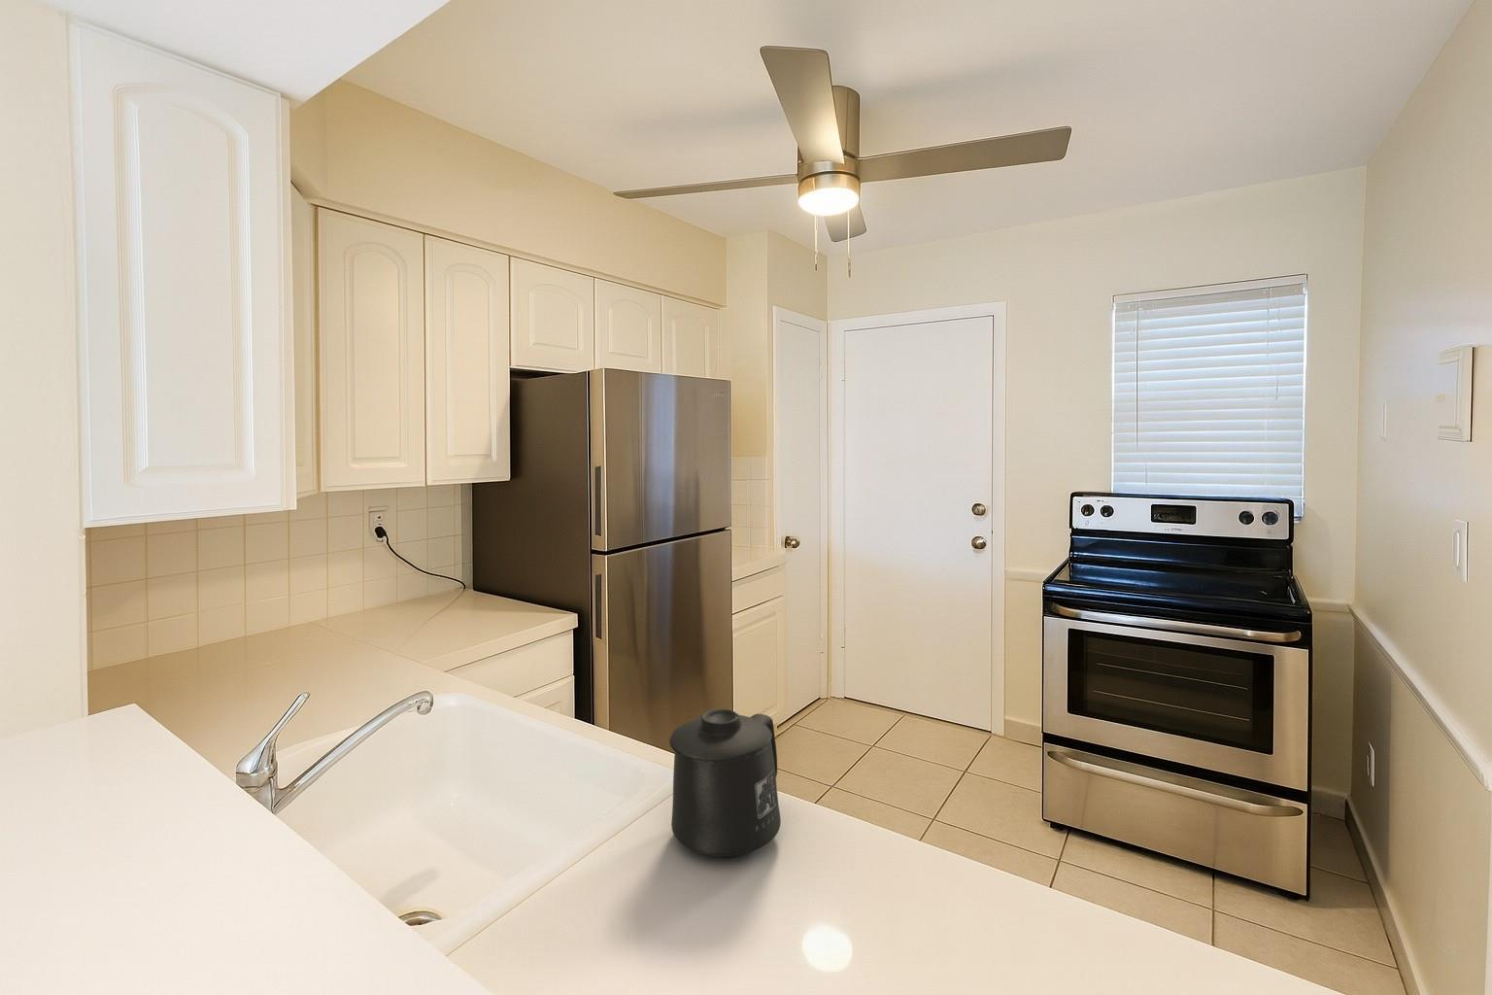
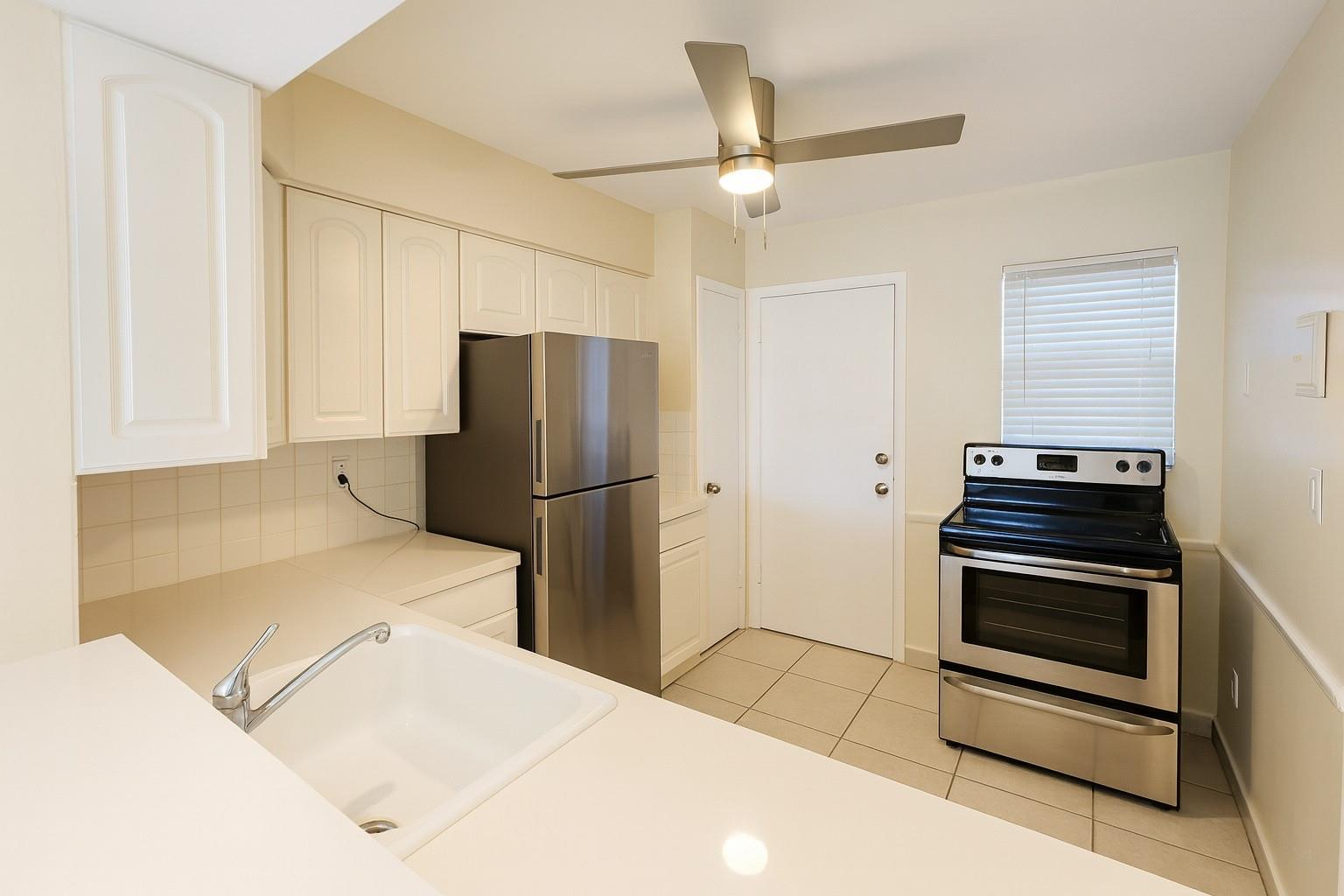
- mug (726, 768)
